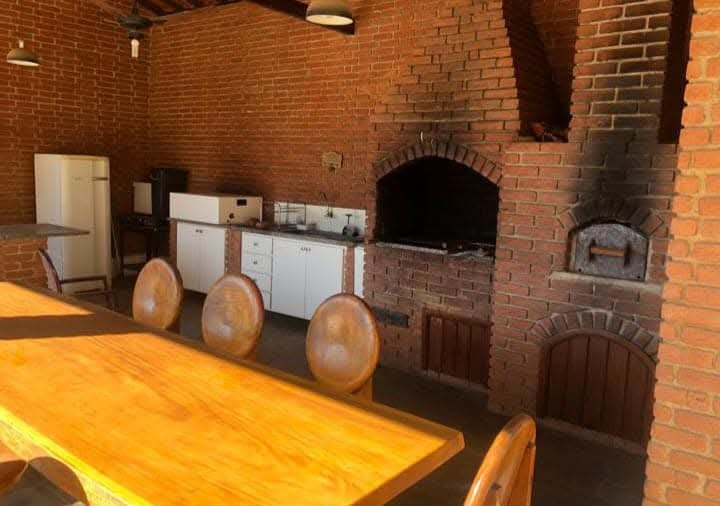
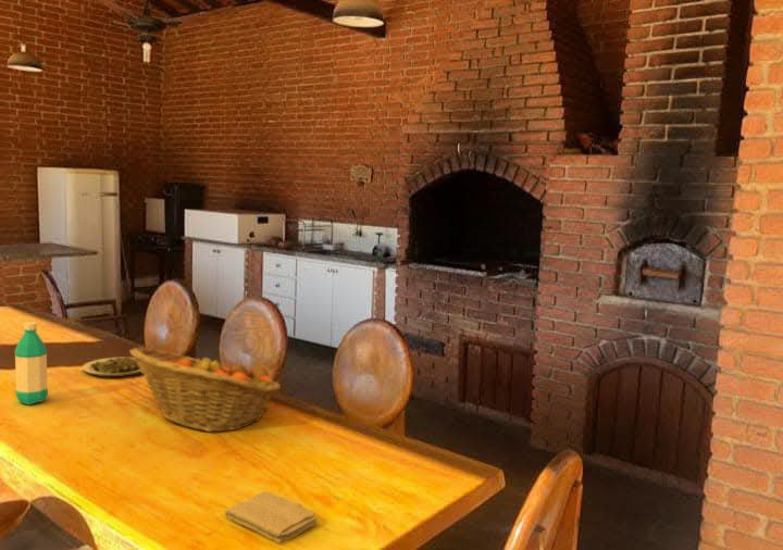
+ fruit basket (204, 380)
+ water bottle (30, 362)
+ washcloth (271, 514)
+ plate (117, 364)
